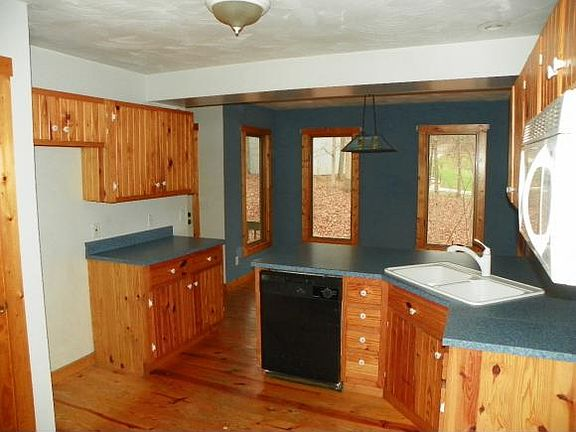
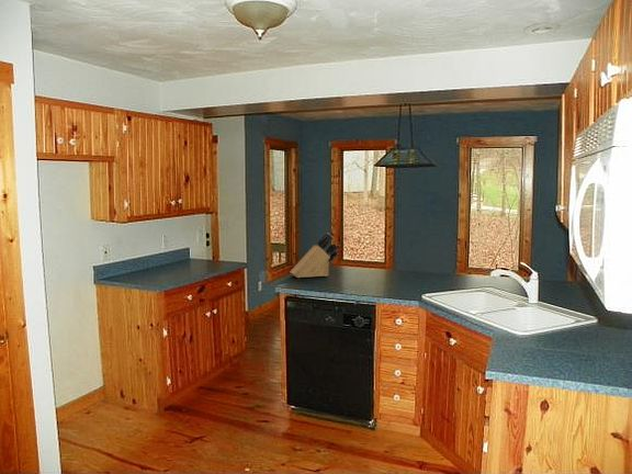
+ knife block (315, 255)
